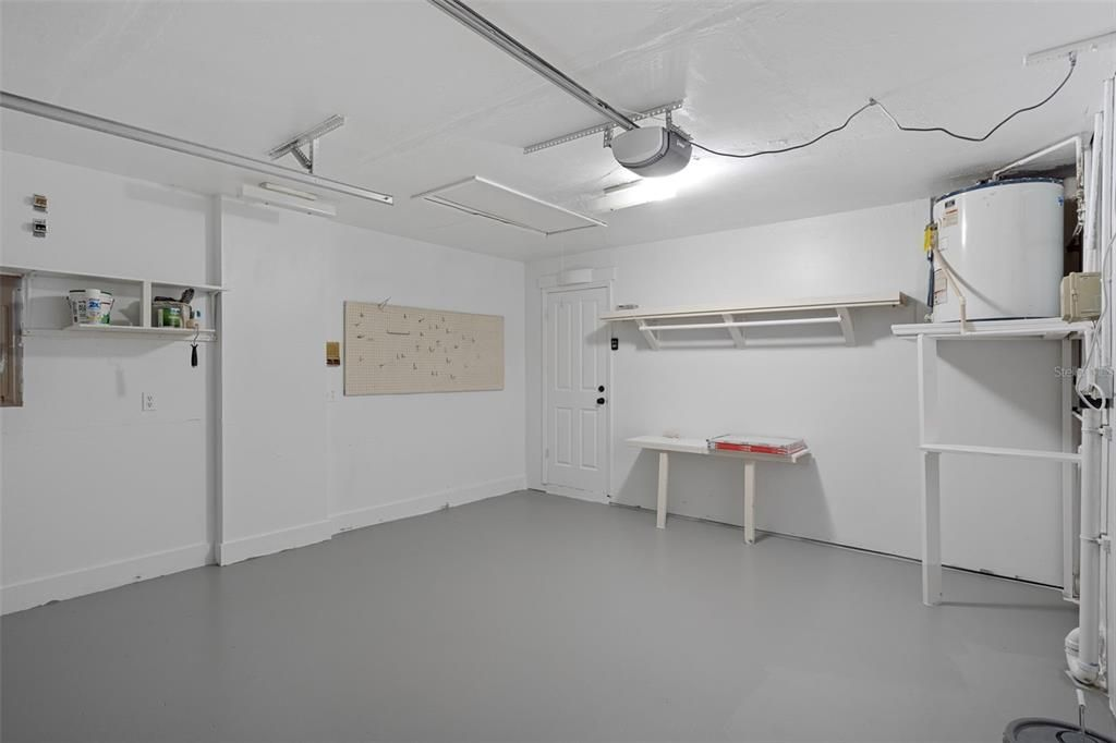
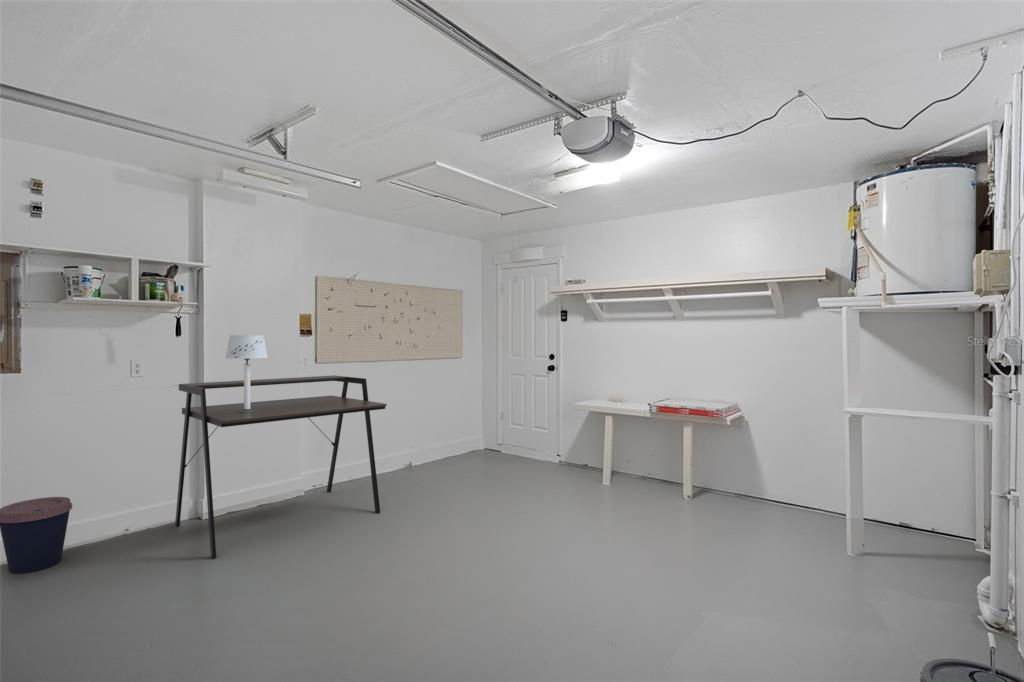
+ coffee cup (35, 535)
+ table lamp (247, 372)
+ desk (281, 420)
